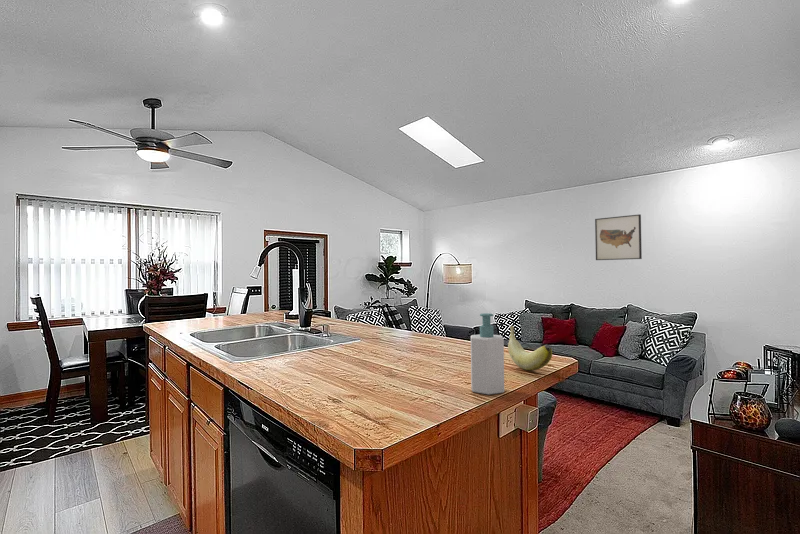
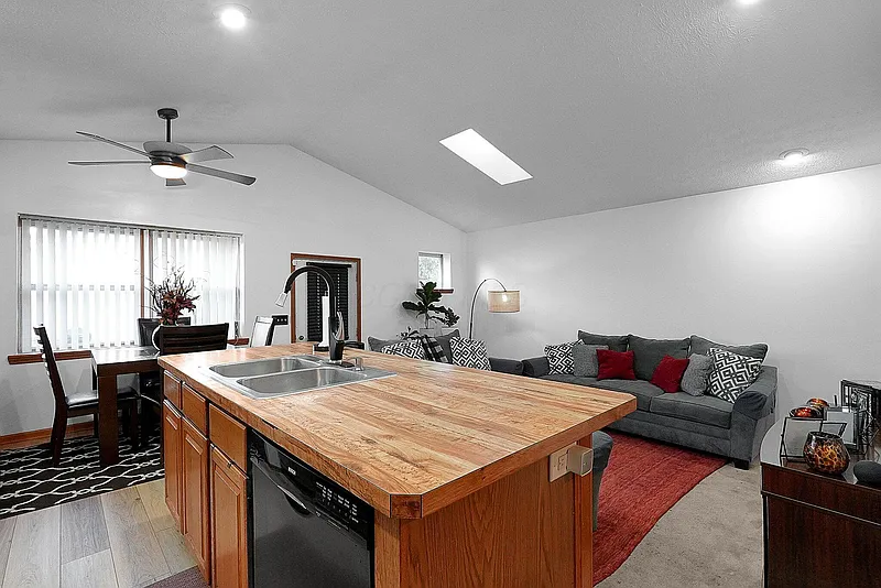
- banana (528, 352)
- wall art (617, 238)
- soap bottle (486, 351)
